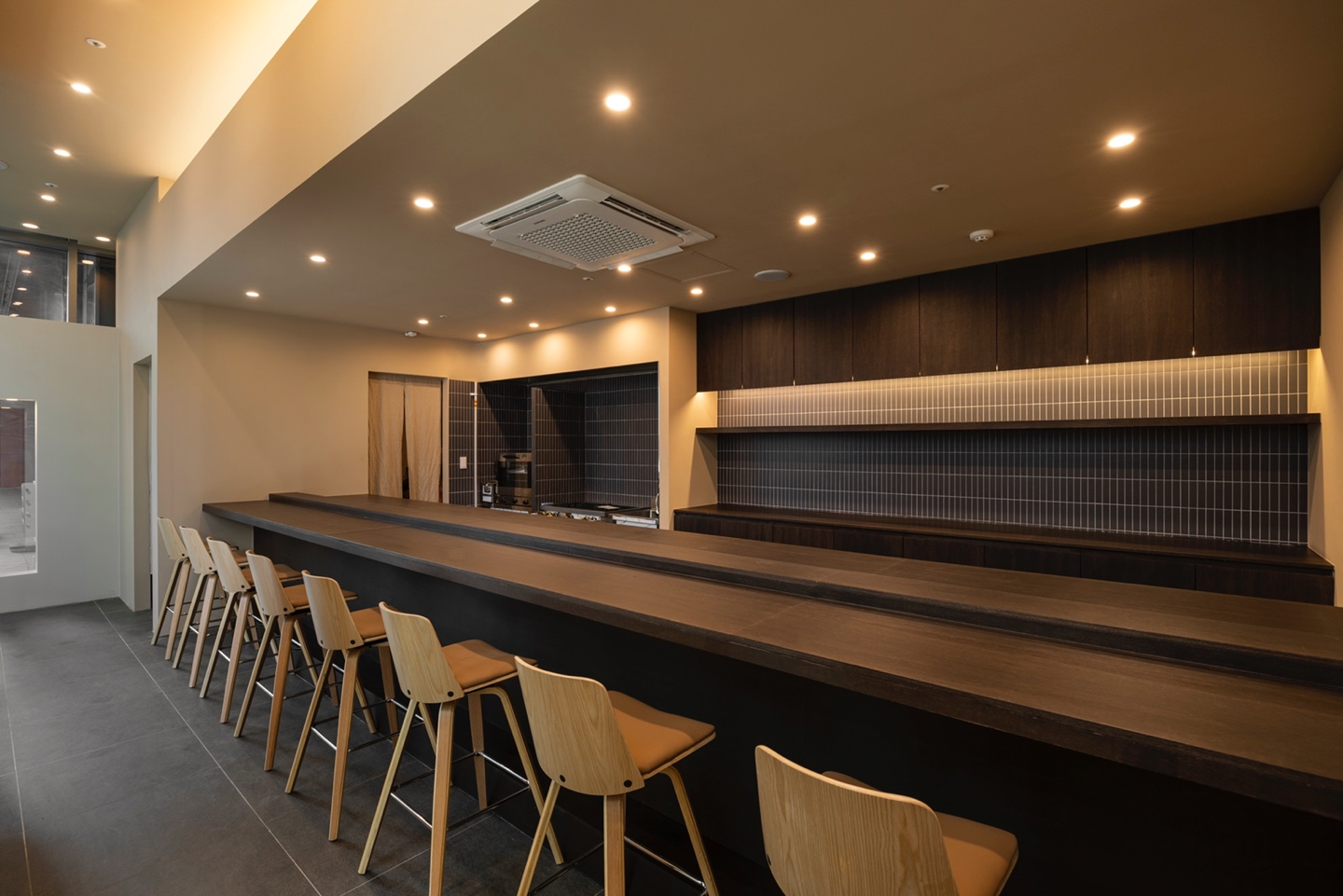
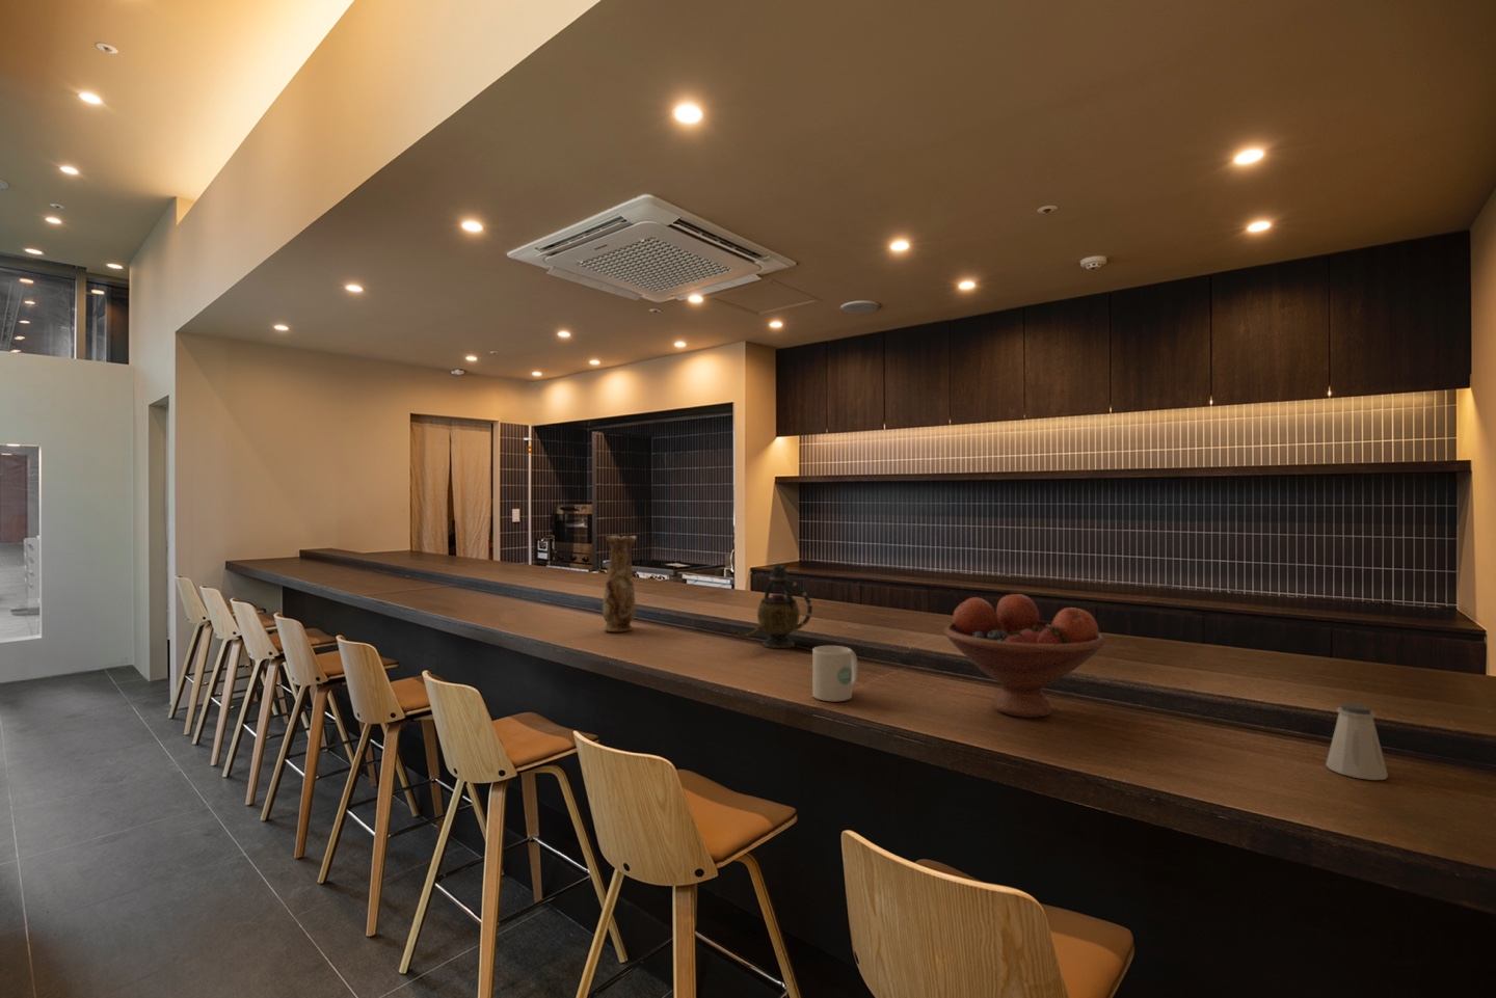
+ teapot (769, 605)
+ saltshaker (1356, 738)
+ vase (619, 583)
+ fruit bowl (1021, 655)
+ mug (838, 671)
